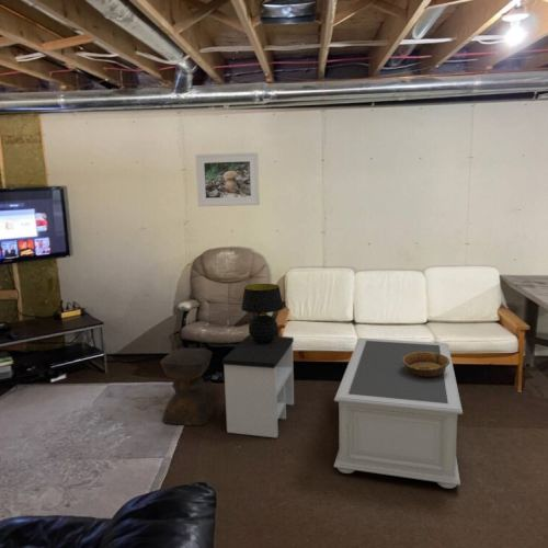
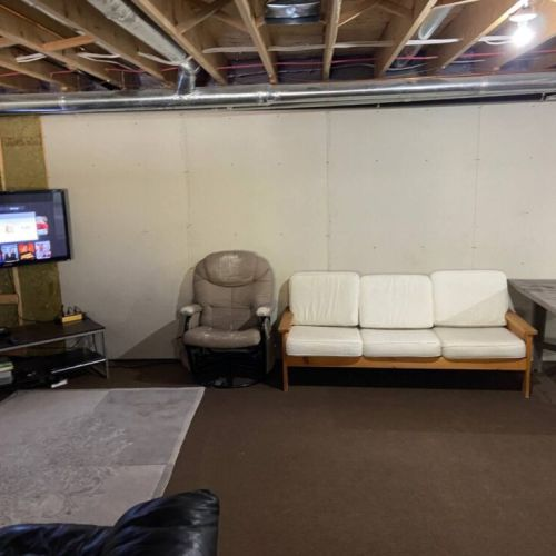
- stool (187, 384)
- side table (261, 383)
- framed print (227, 180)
- decorative bowl (425, 365)
- coffee table (399, 399)
- table lamp (262, 313)
